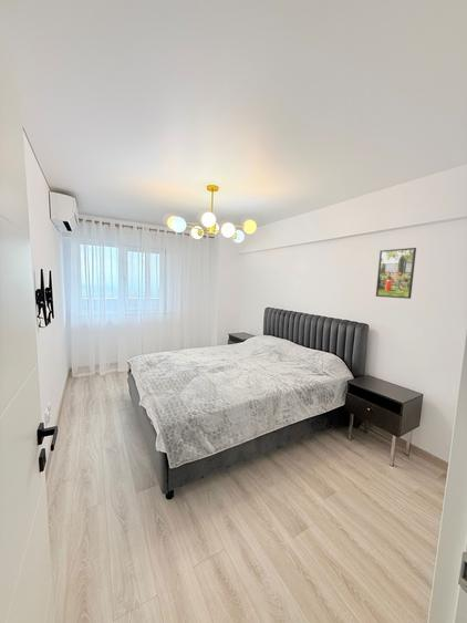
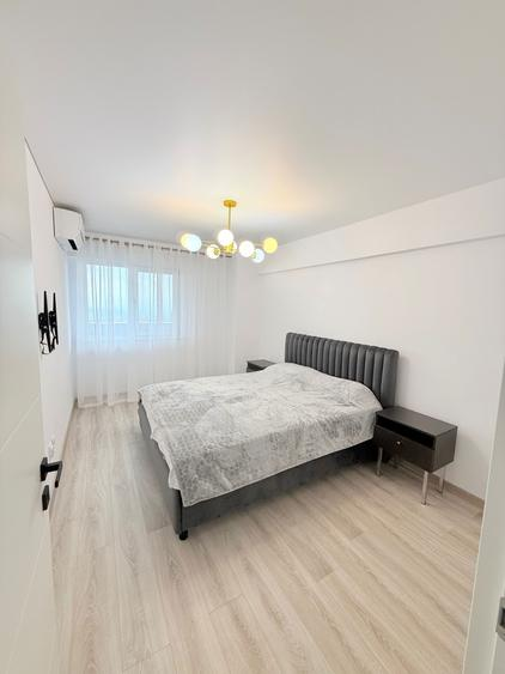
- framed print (394, 273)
